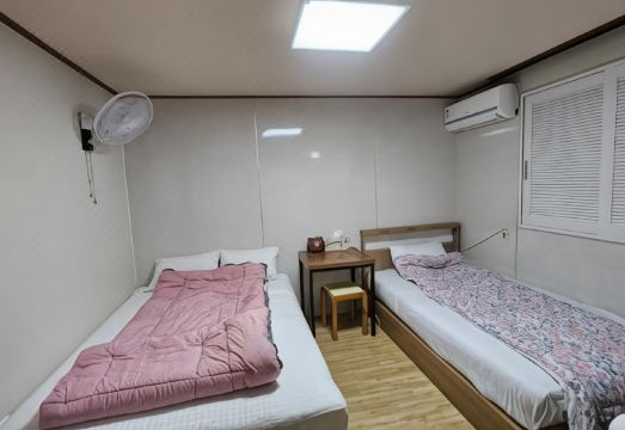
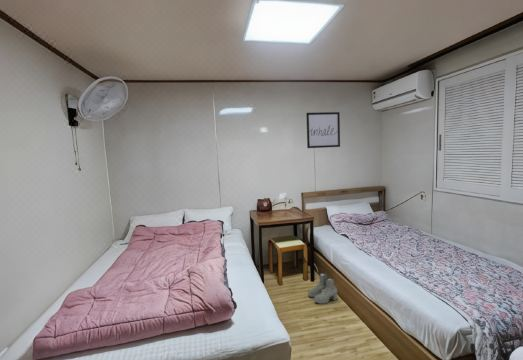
+ wall art (323, 130)
+ boots (322, 287)
